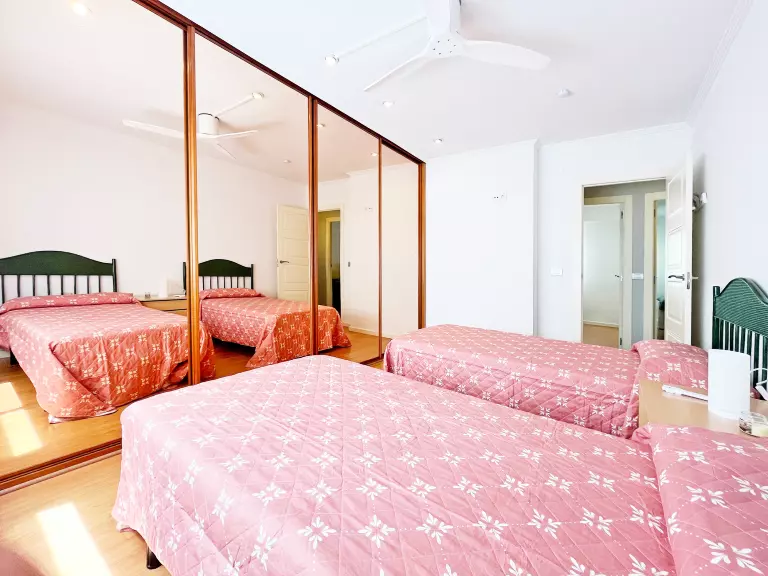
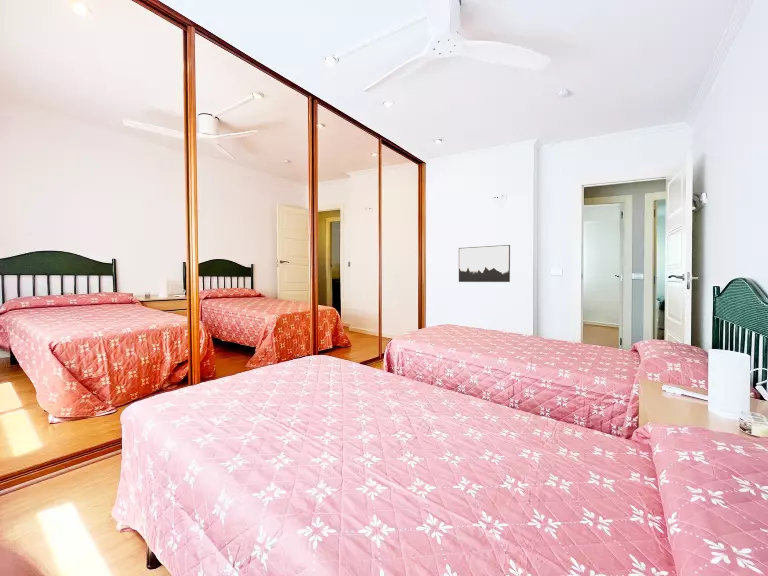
+ wall art (483, 264)
